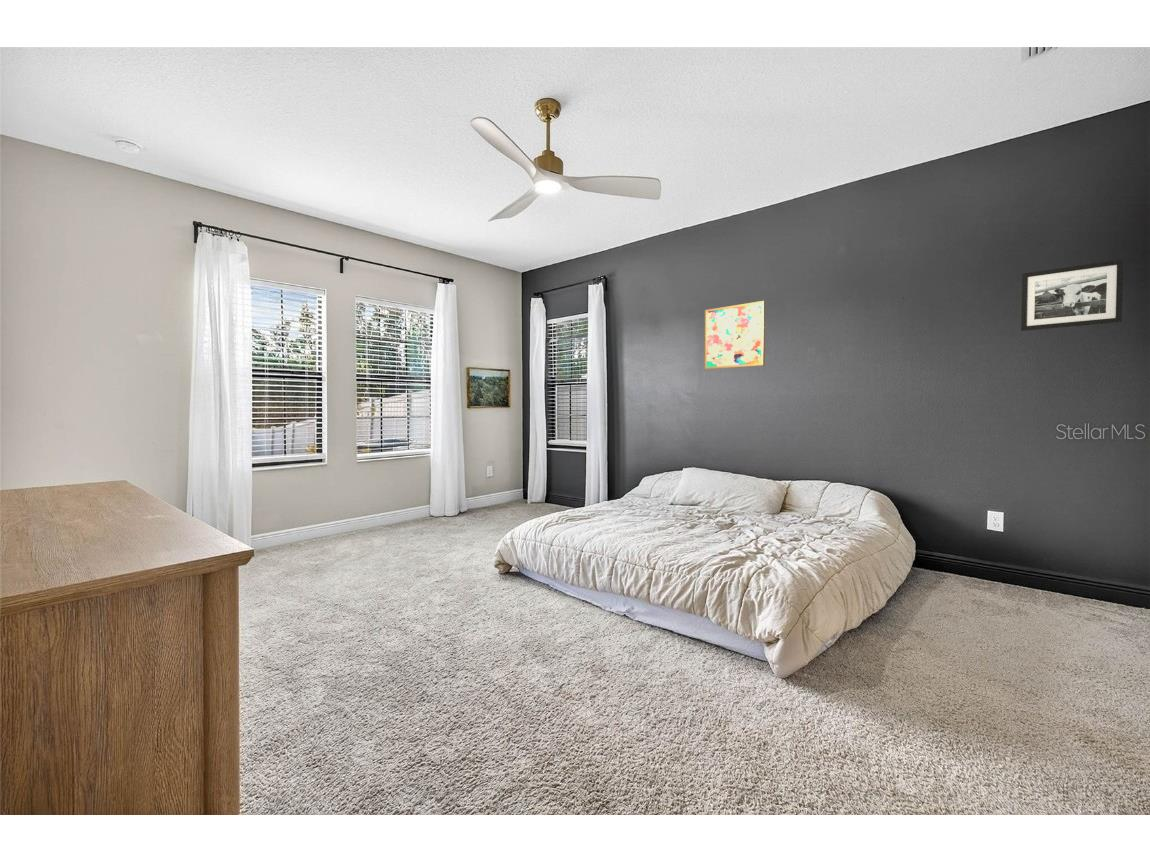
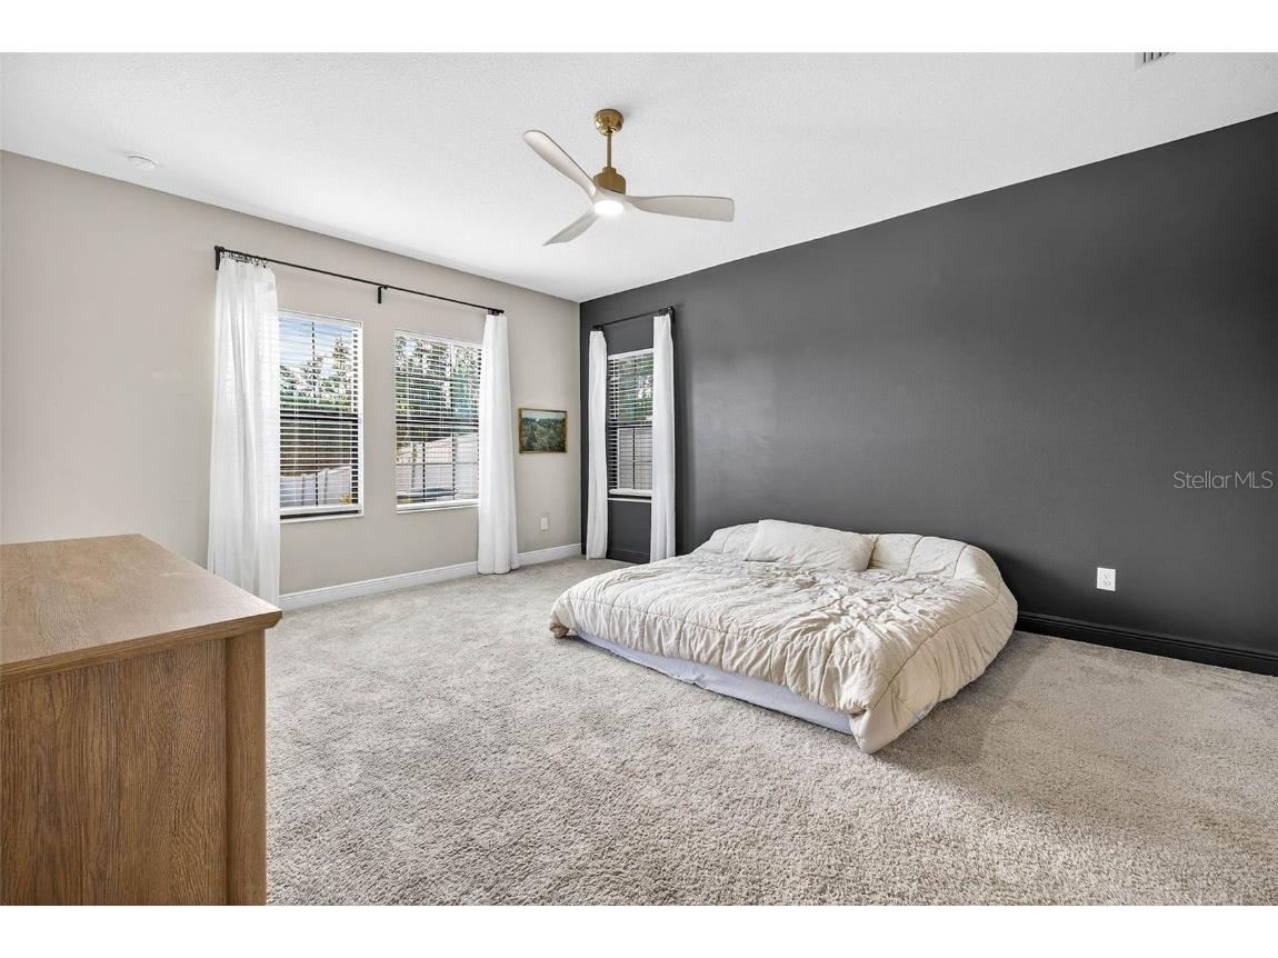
- wall art (733, 336)
- picture frame (1069, 296)
